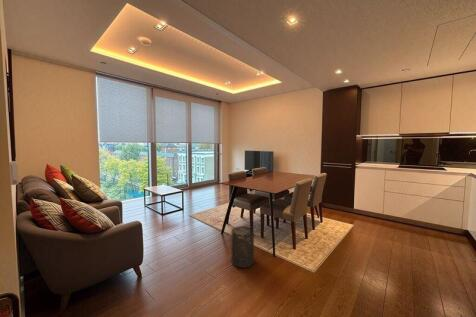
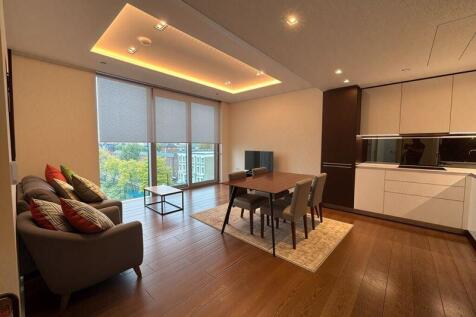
- trash can (242, 245)
